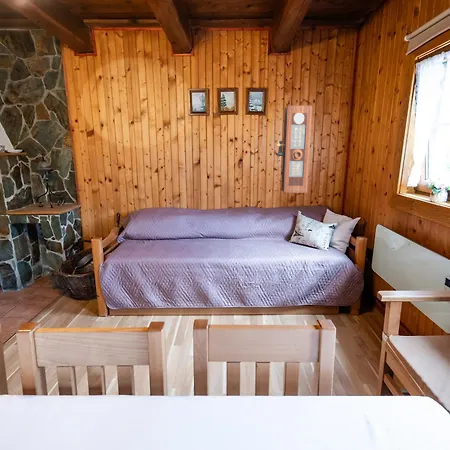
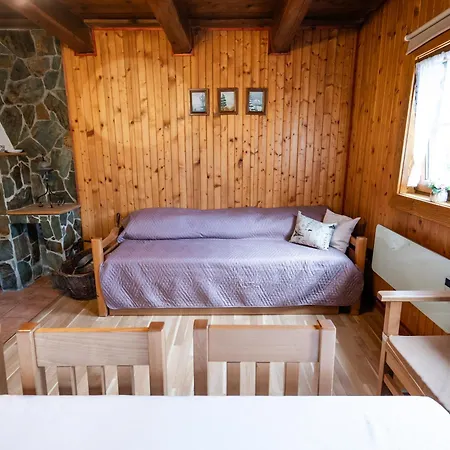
- pendulum clock (292, 150)
